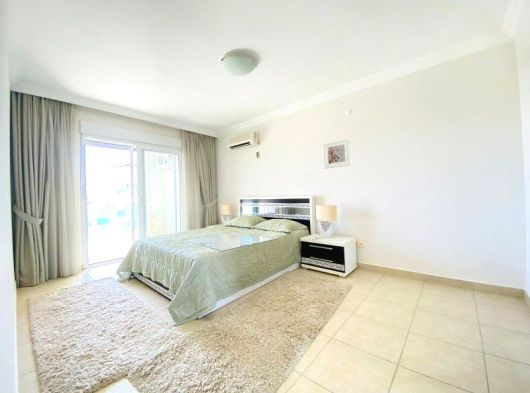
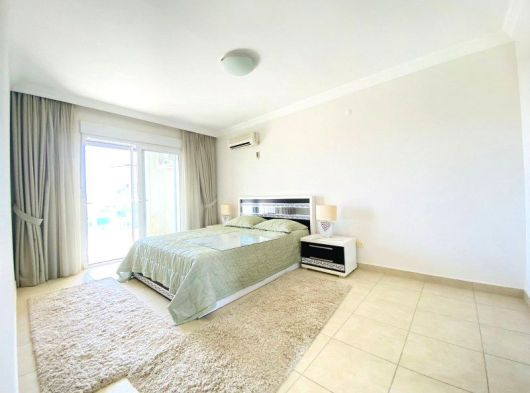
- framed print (336, 154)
